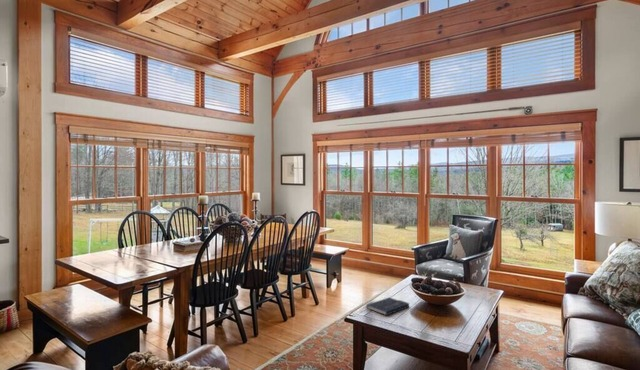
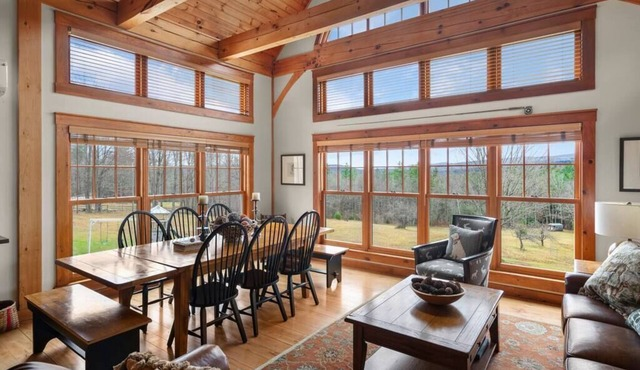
- book (383, 307)
